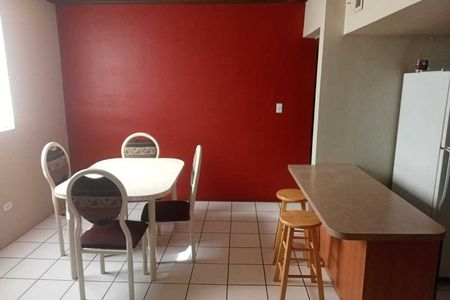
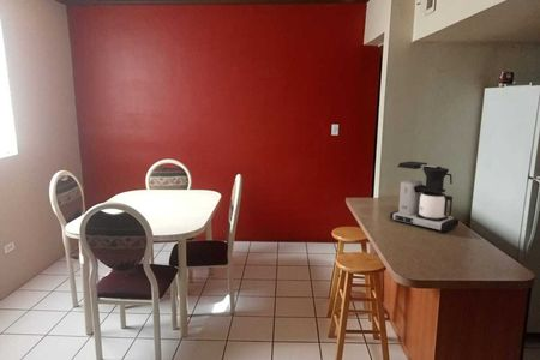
+ coffee maker (425, 194)
